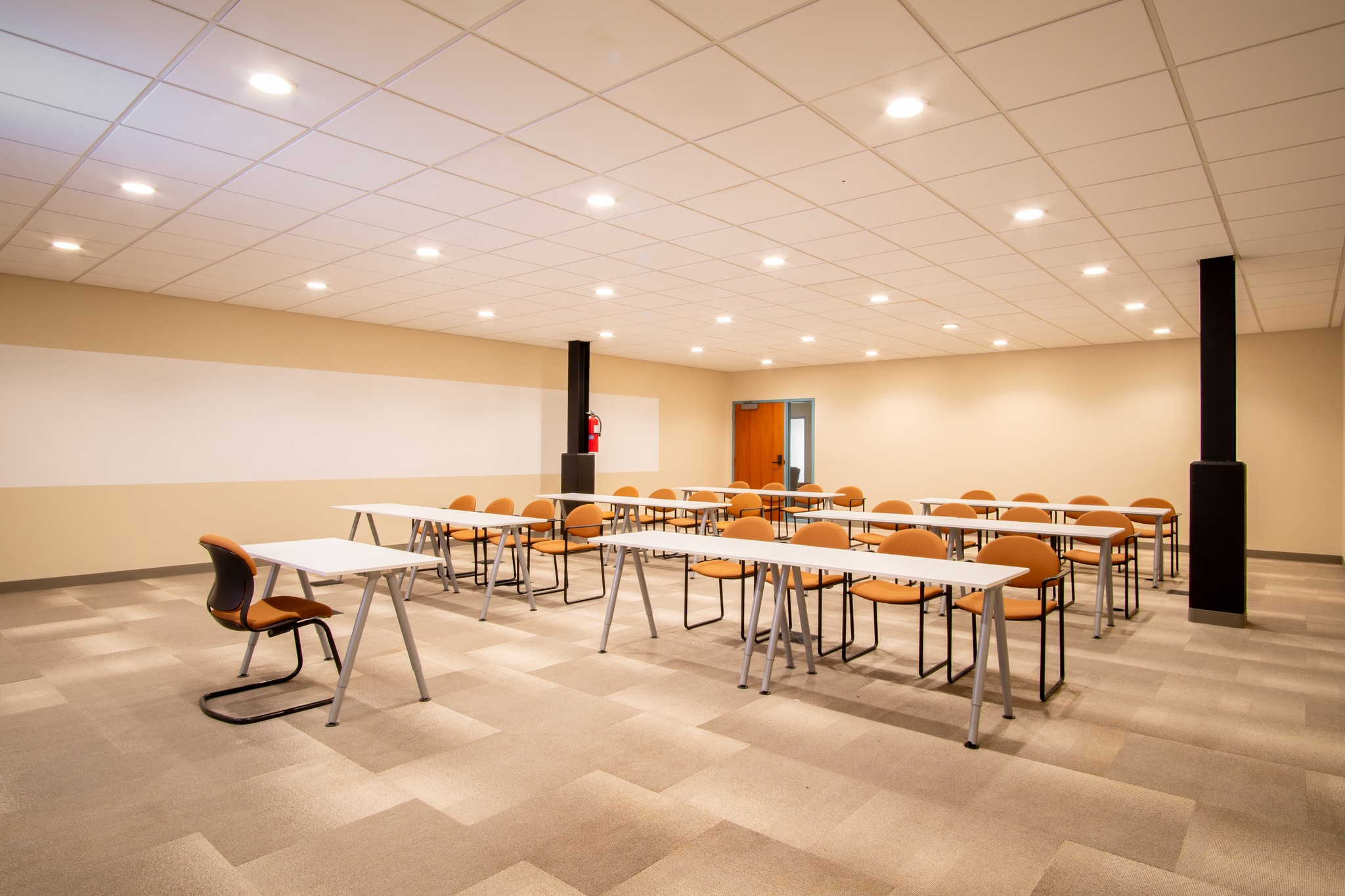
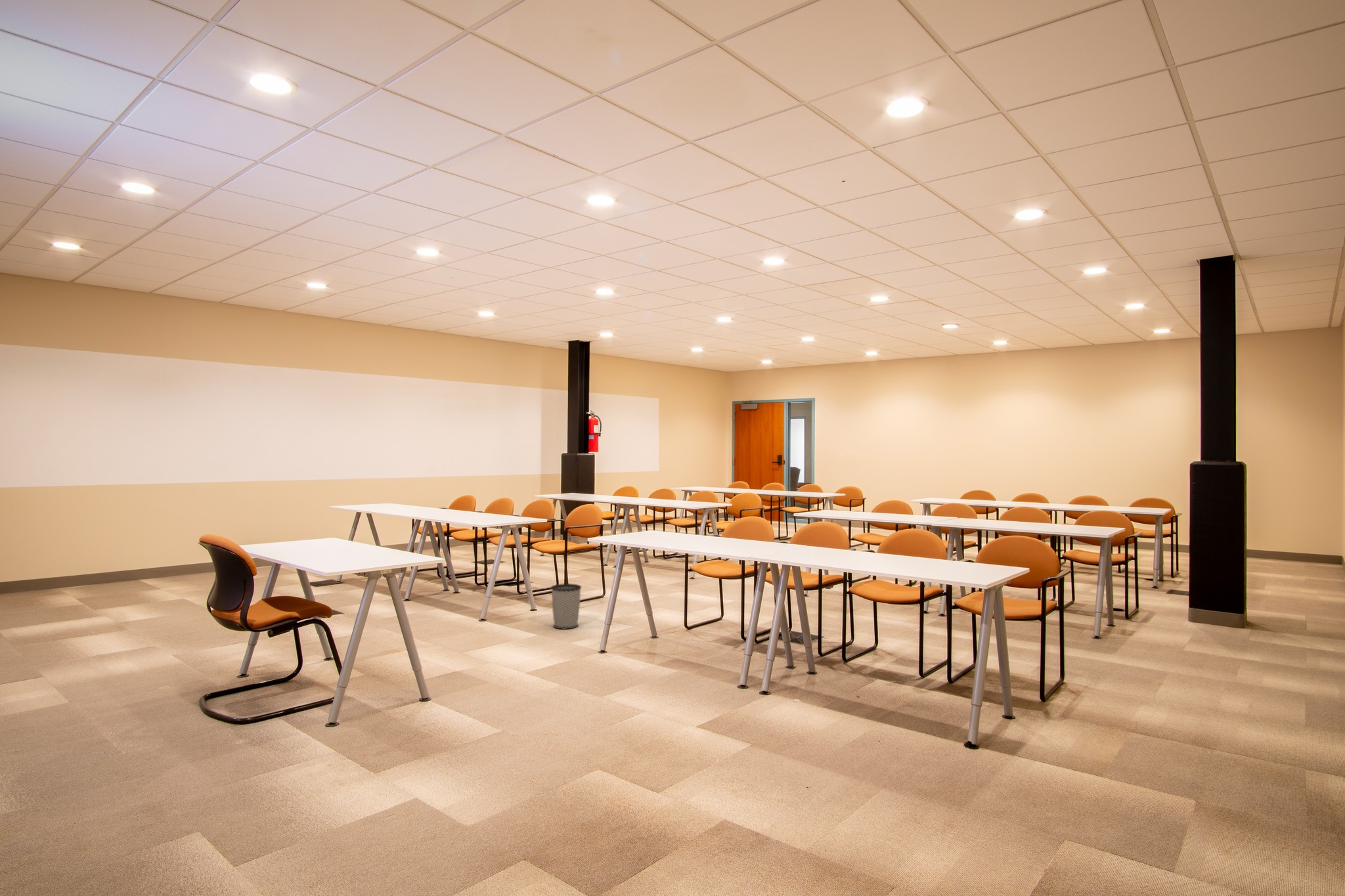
+ wastebasket (565, 606)
